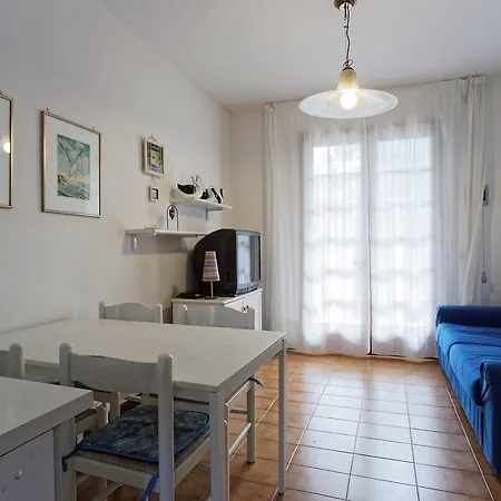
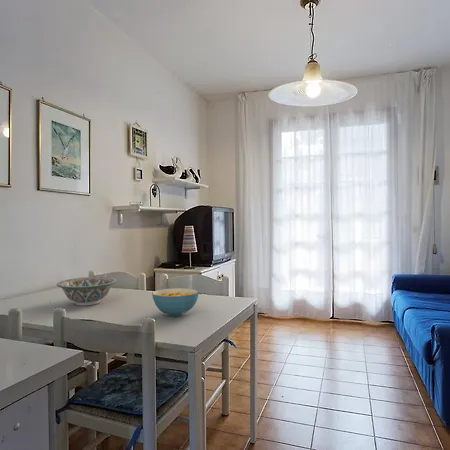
+ decorative bowl (87, 291)
+ cereal bowl (175, 303)
